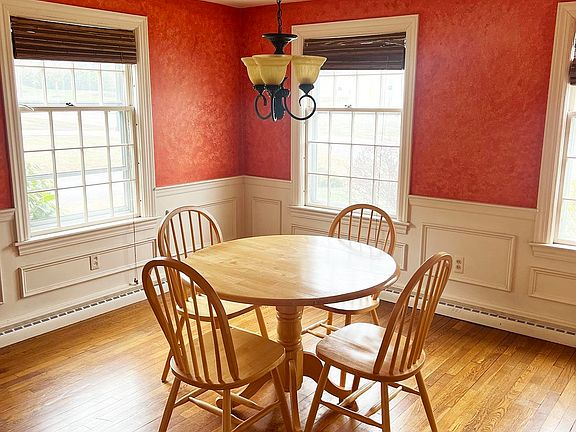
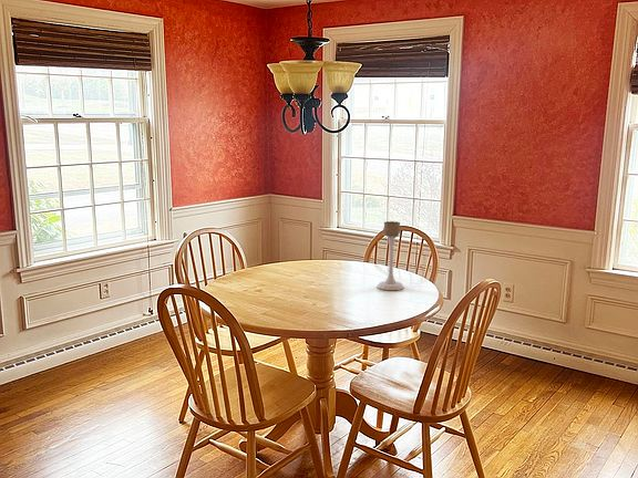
+ candle holder (391, 254)
